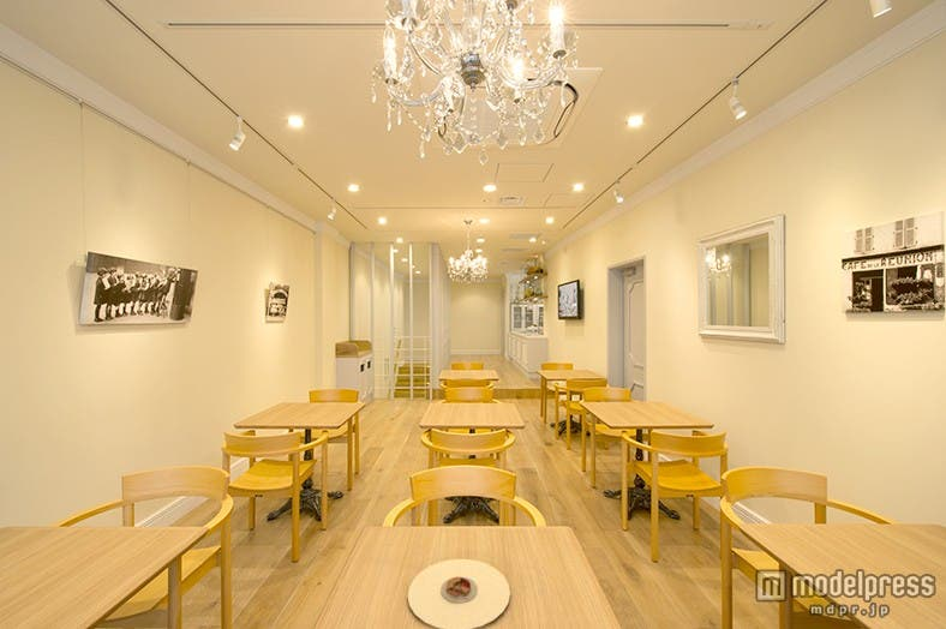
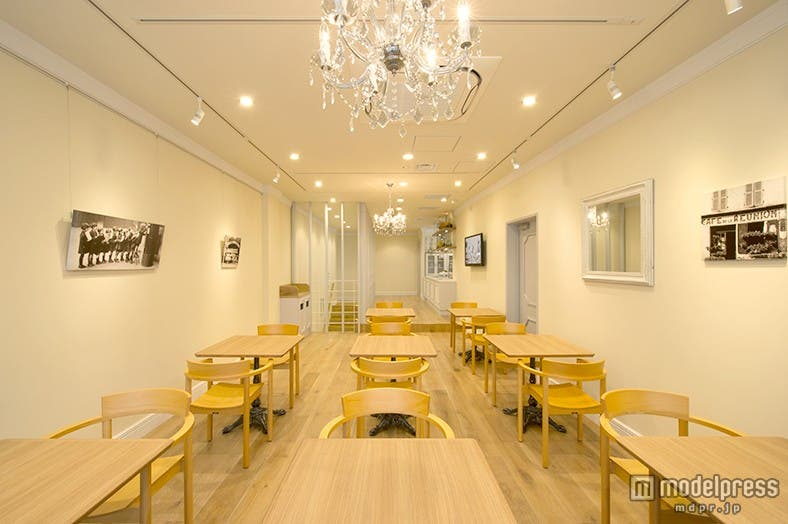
- plate (459, 586)
